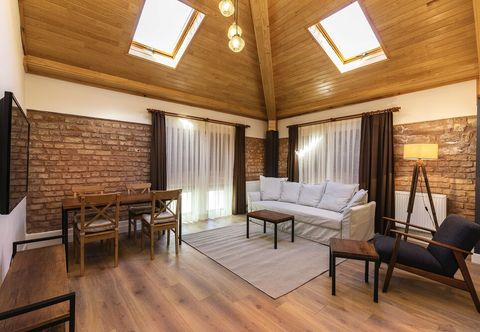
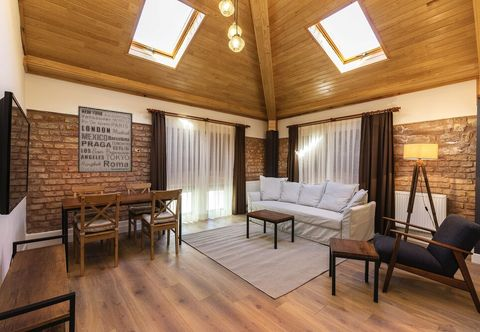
+ wall art (106, 141)
